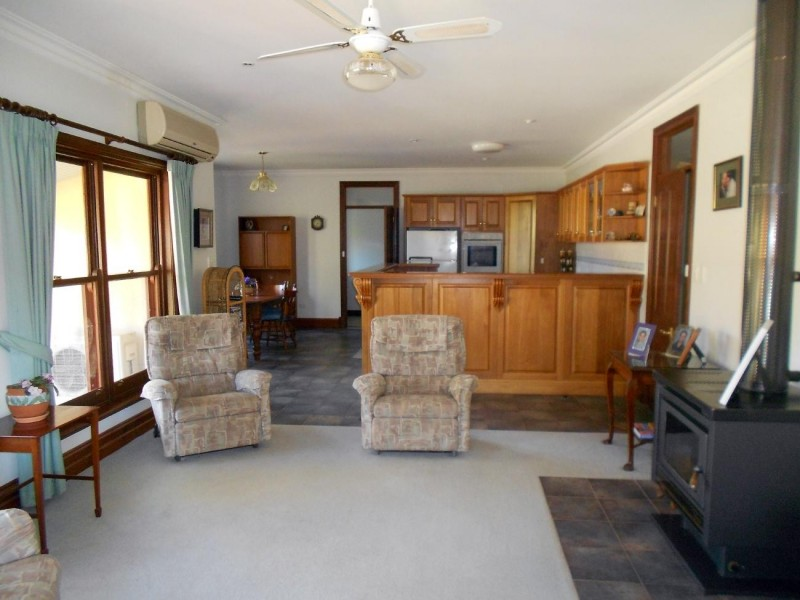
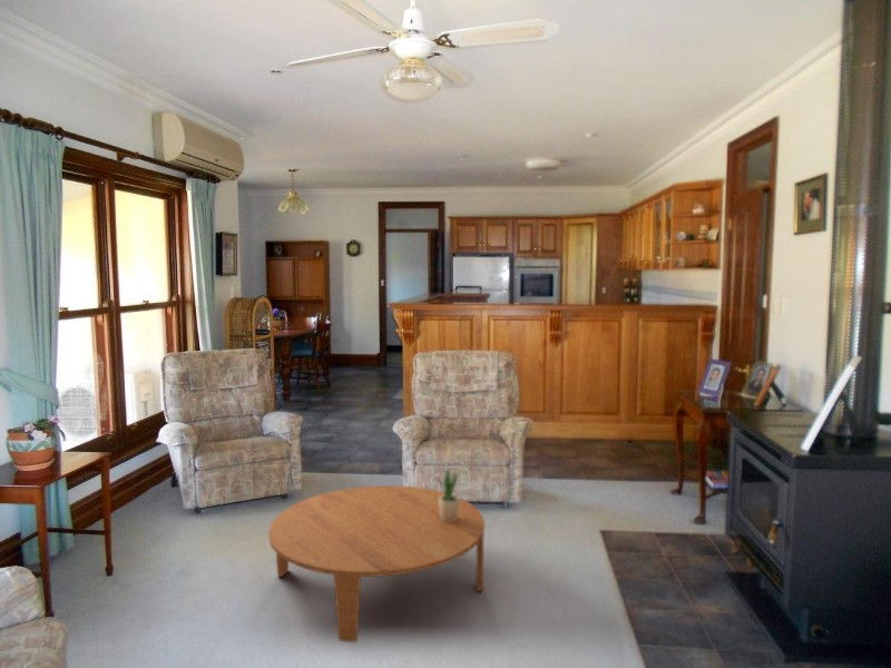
+ potted plant (449, 490)
+ coffee table (379, 550)
